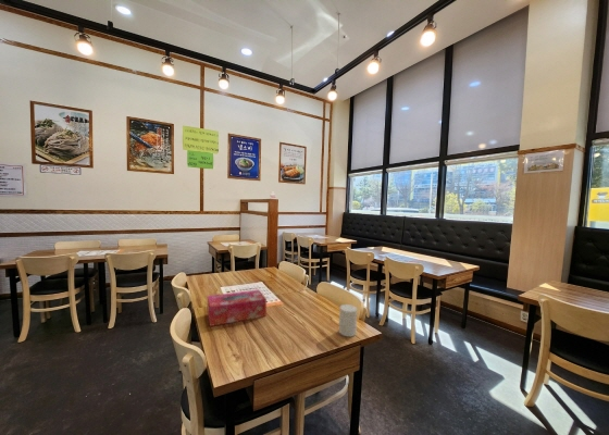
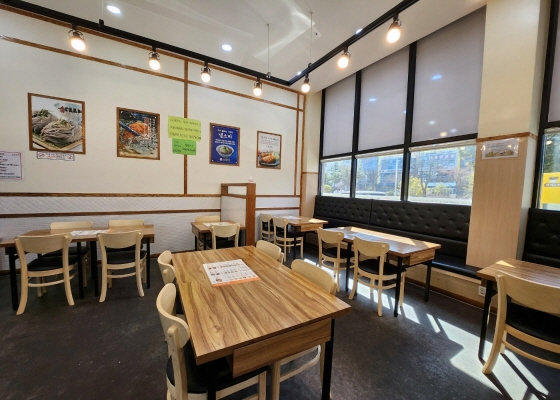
- tissue box (236, 306)
- cup (347, 320)
